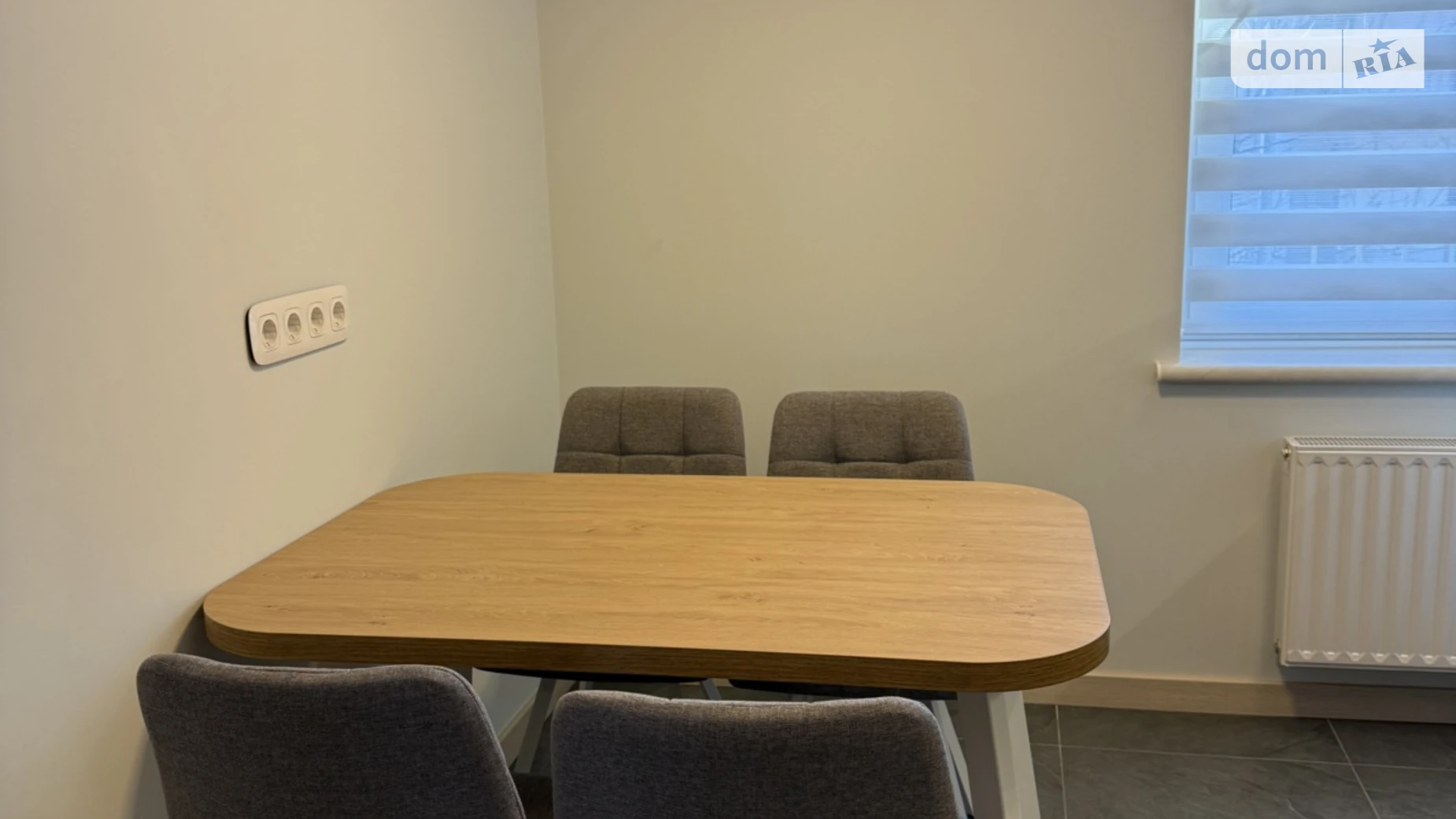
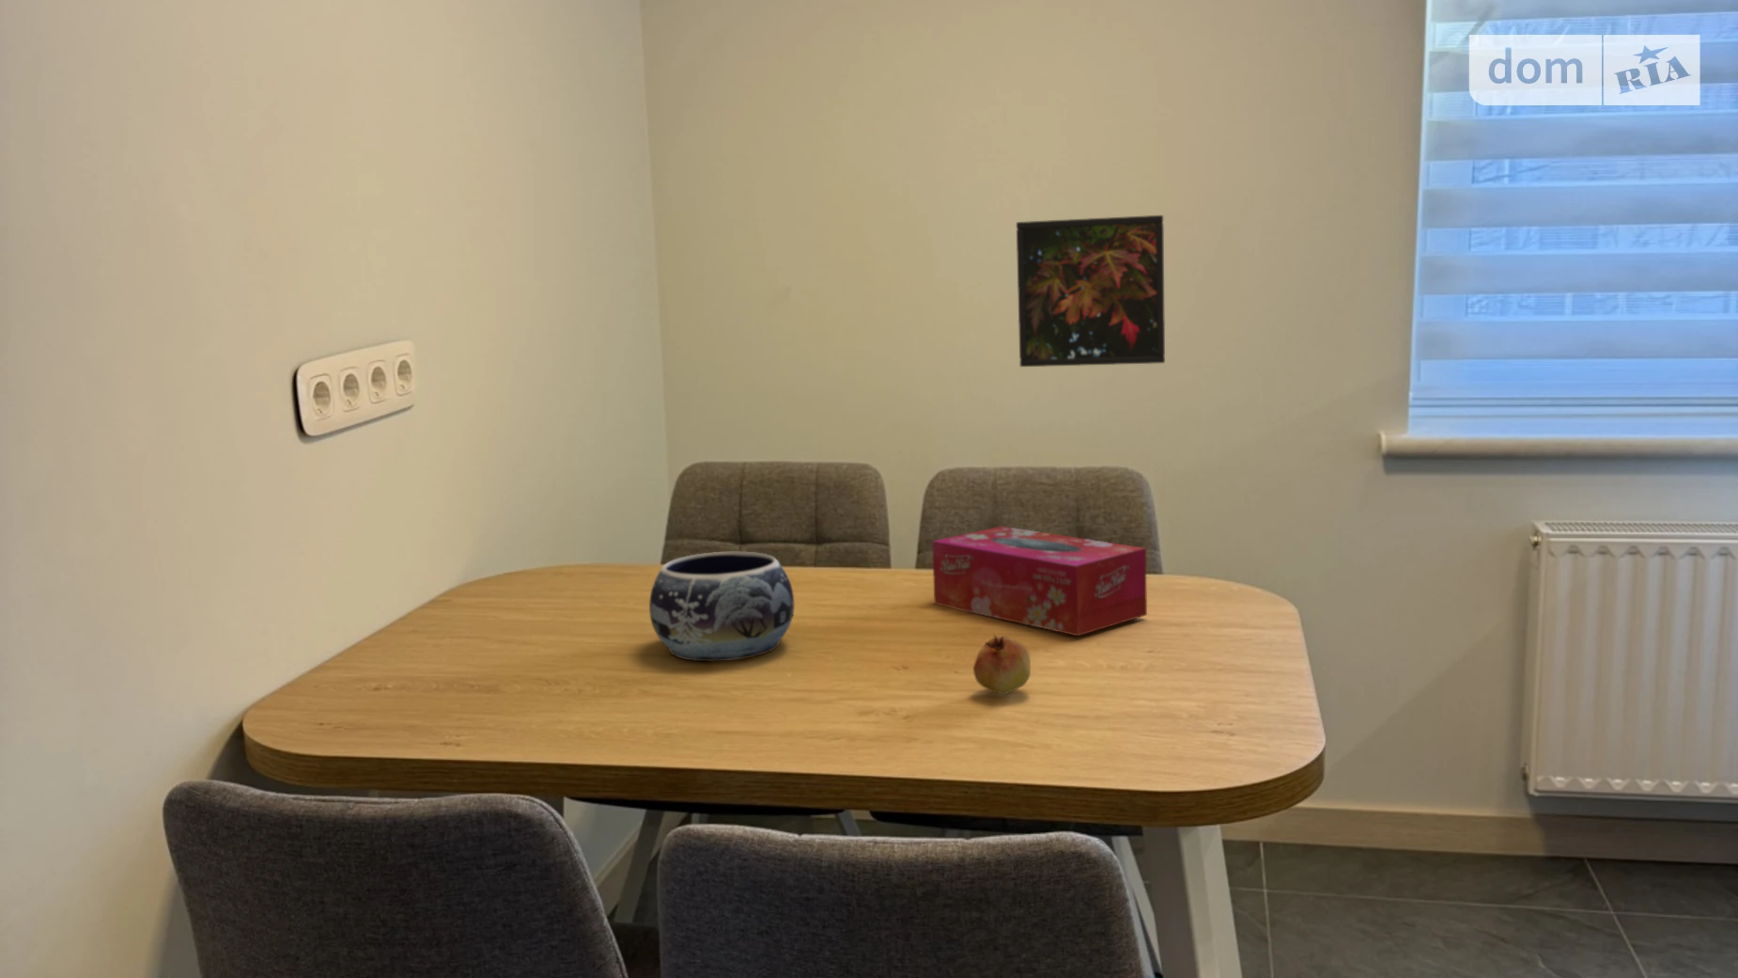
+ tissue box (1036, 577)
+ decorative bowl (721, 604)
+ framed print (1090, 291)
+ fruit (1003, 662)
